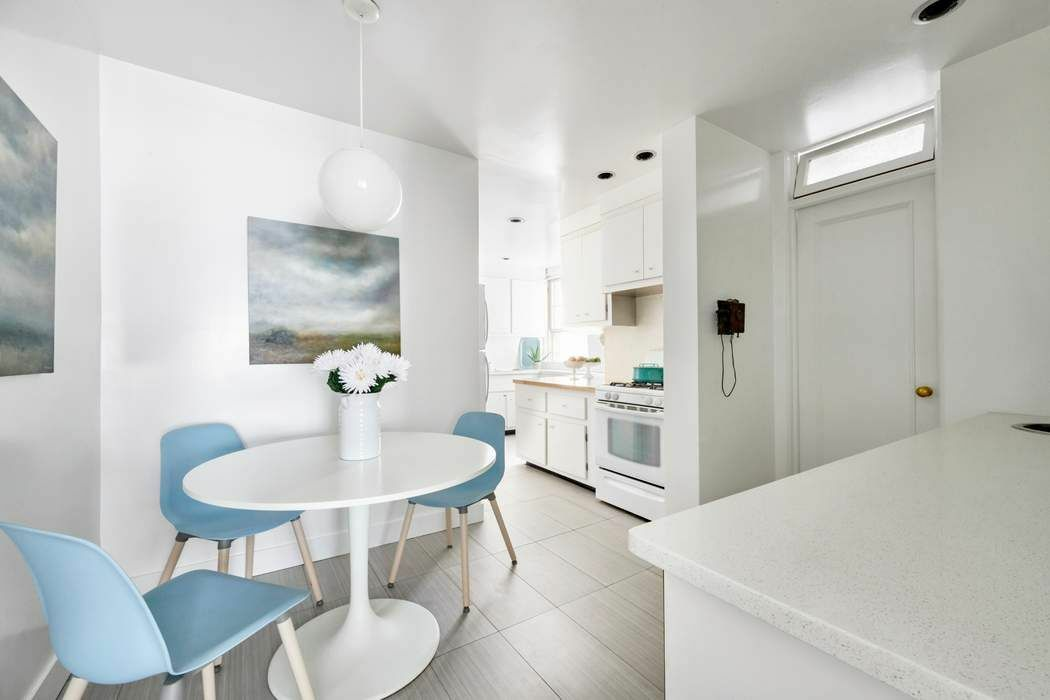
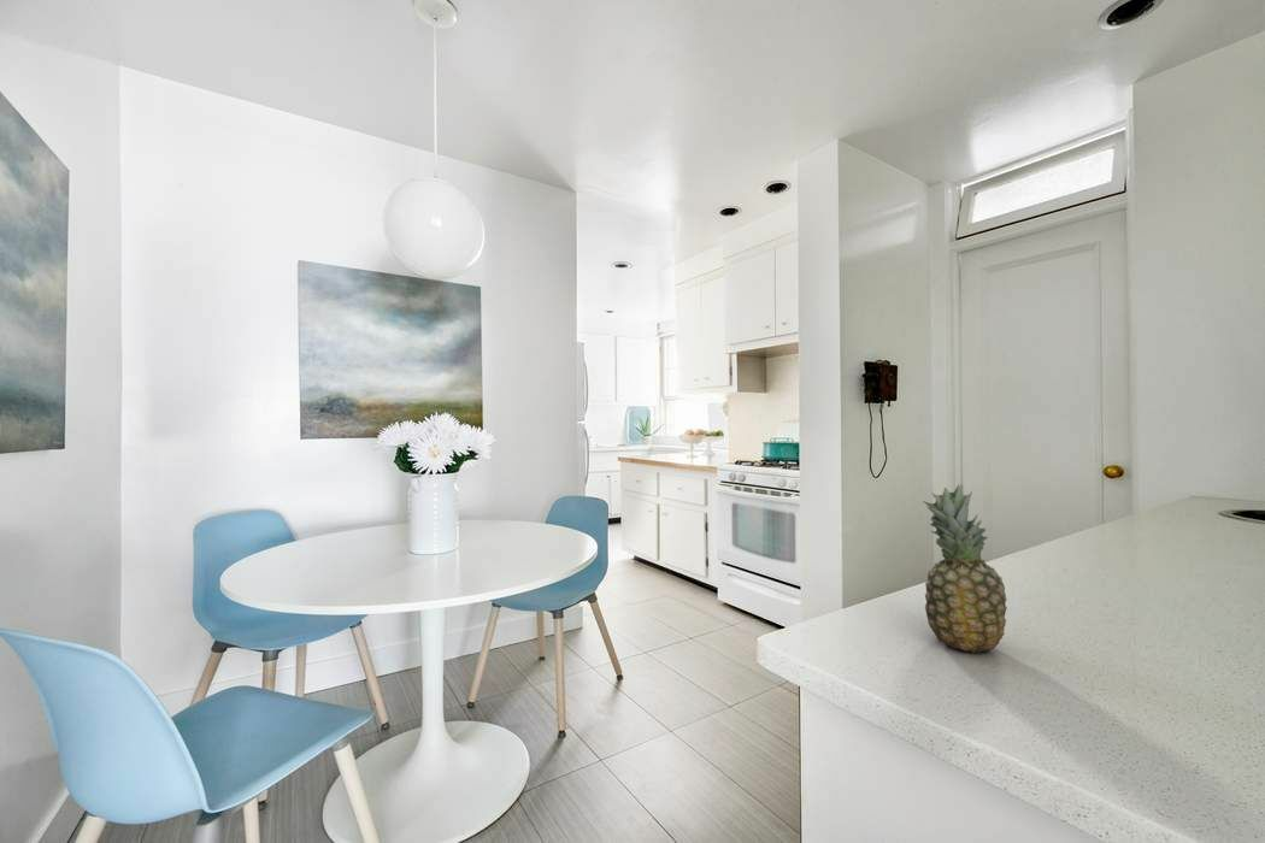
+ fruit (961, 562)
